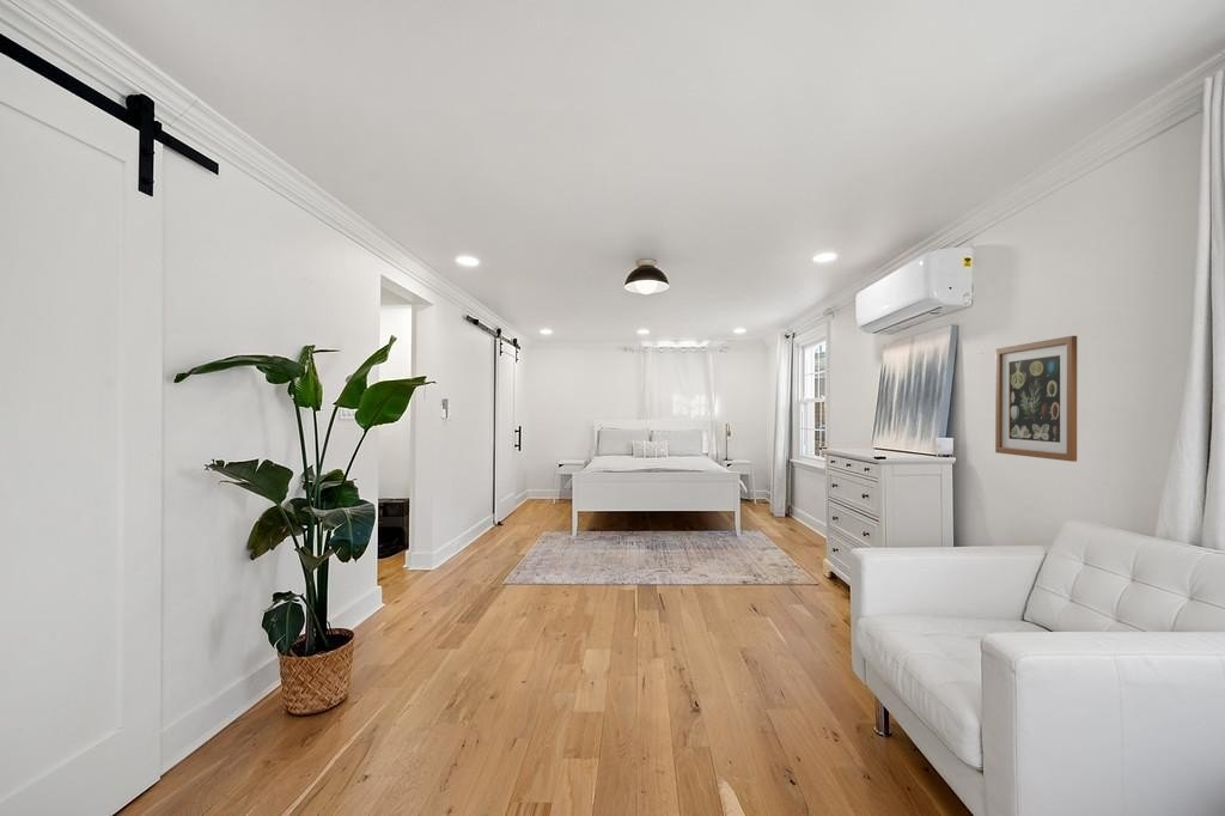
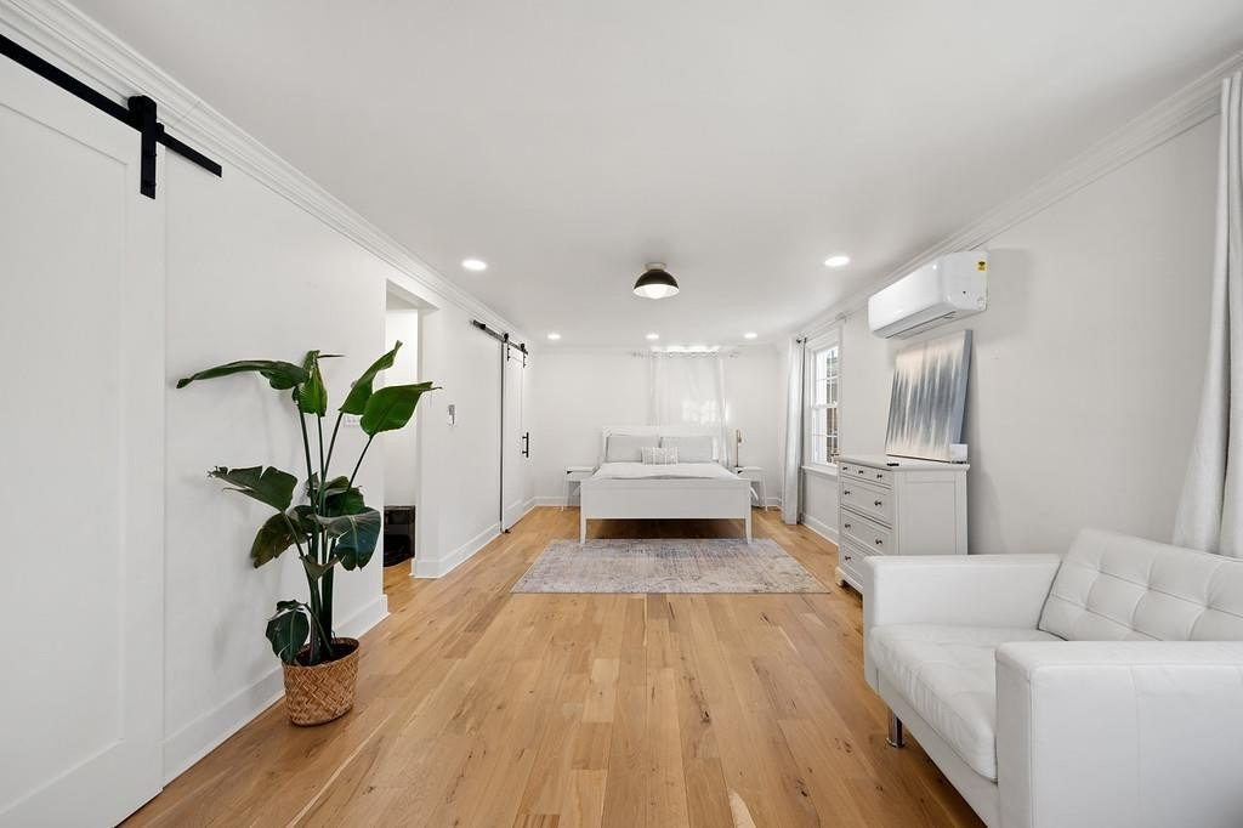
- wall art (1032, 400)
